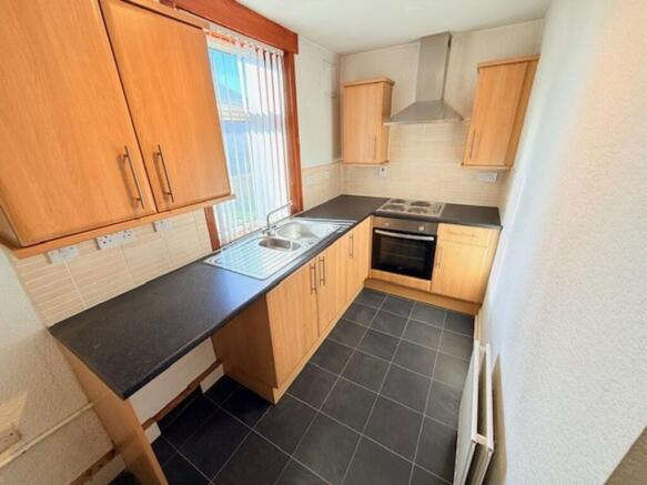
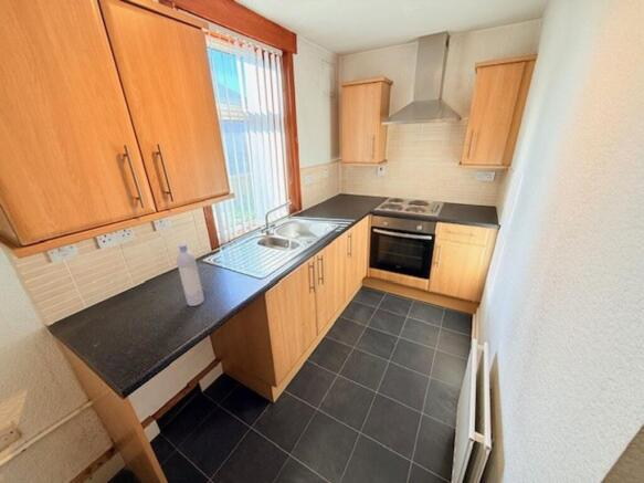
+ bottle (189, 274)
